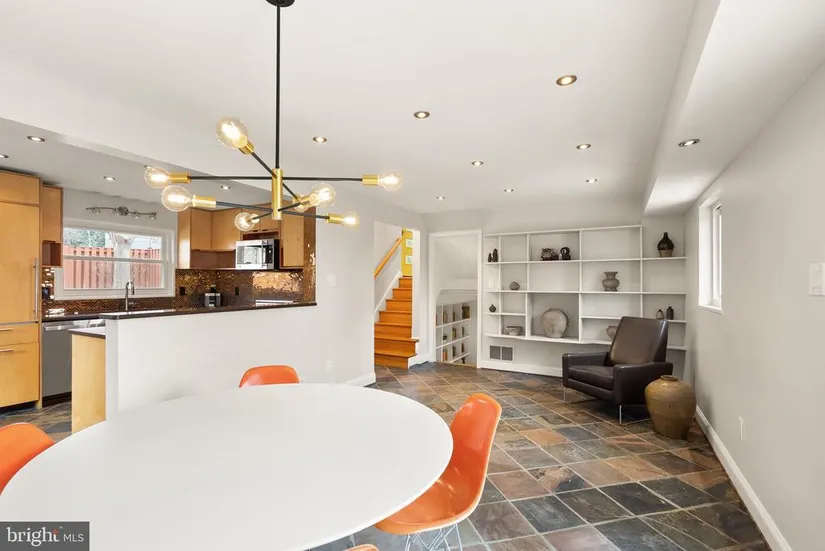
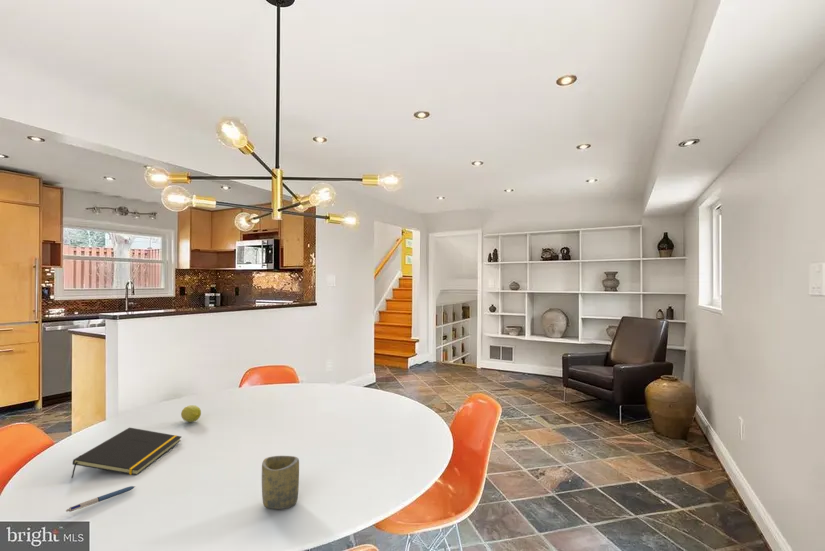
+ notepad (132, 449)
+ fruit (190, 413)
+ cup (280, 481)
+ pen (103, 498)
